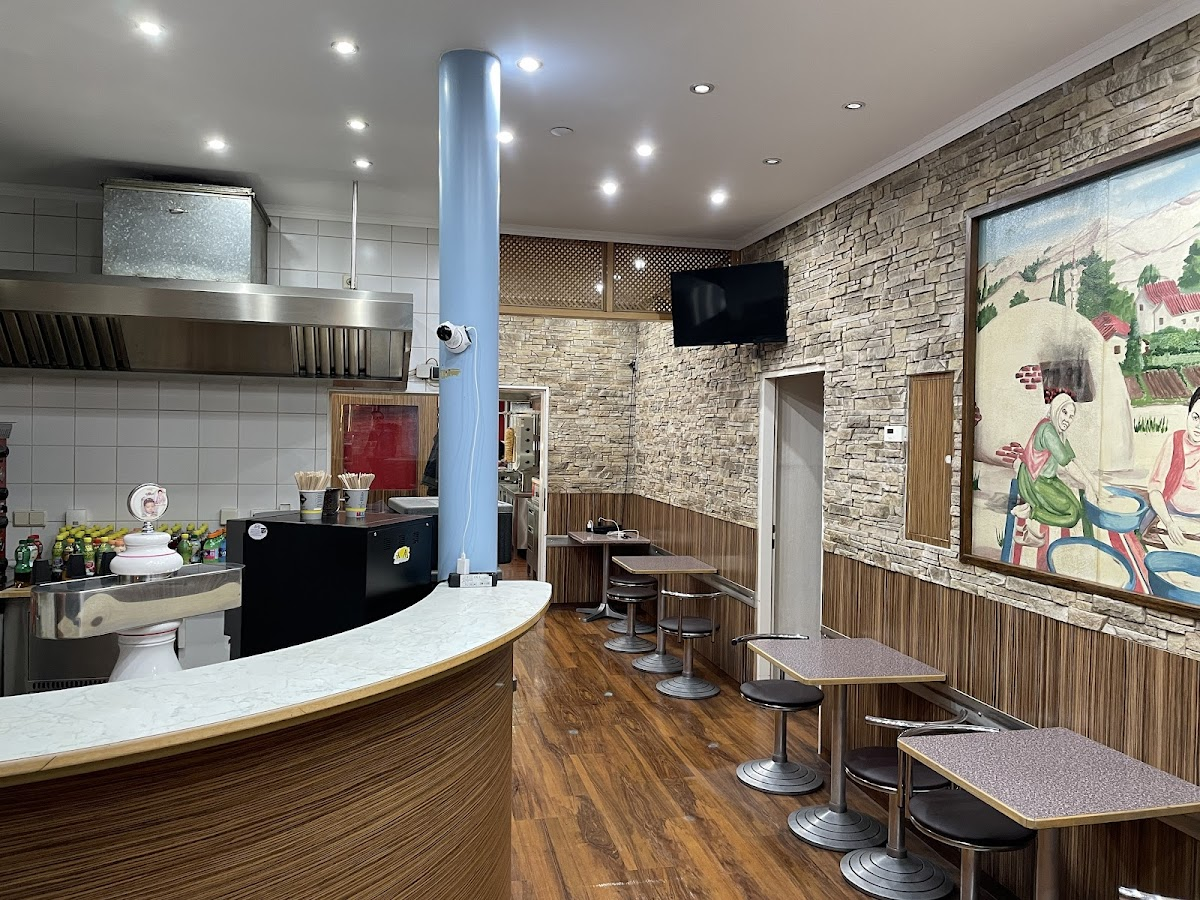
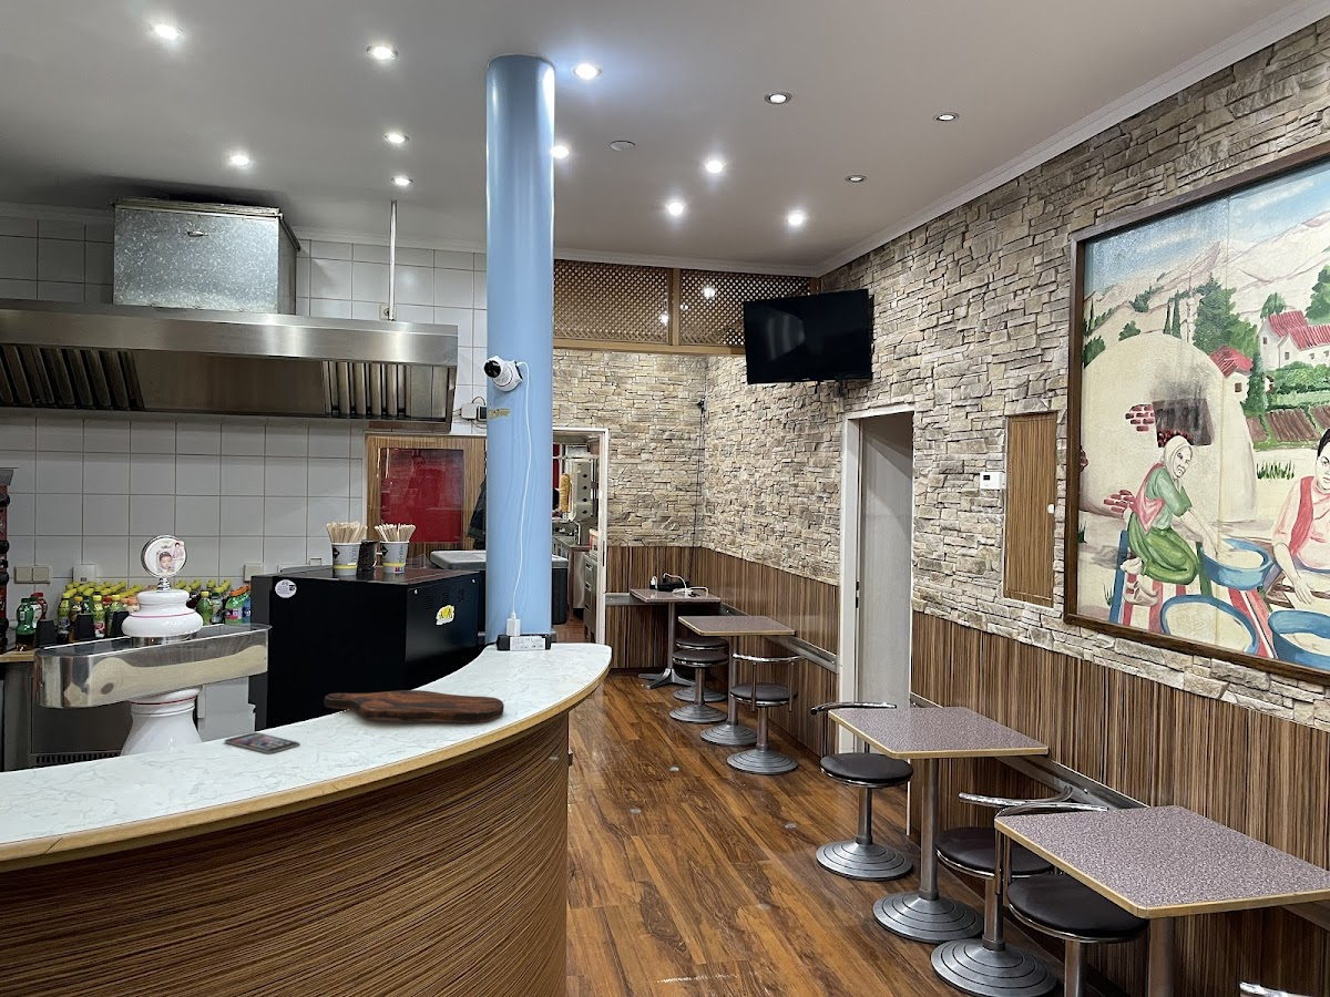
+ smartphone (262, 742)
+ cutting board (408, 706)
